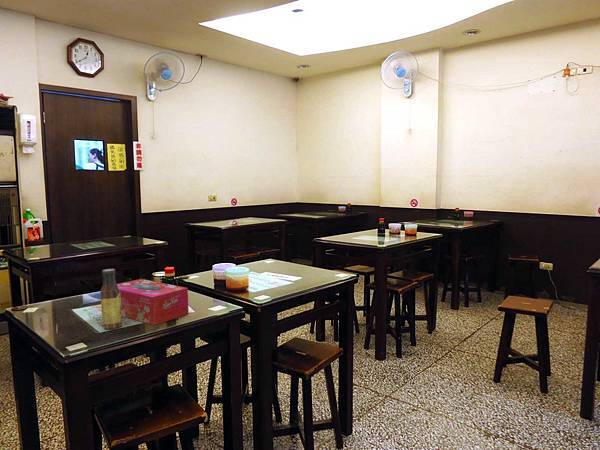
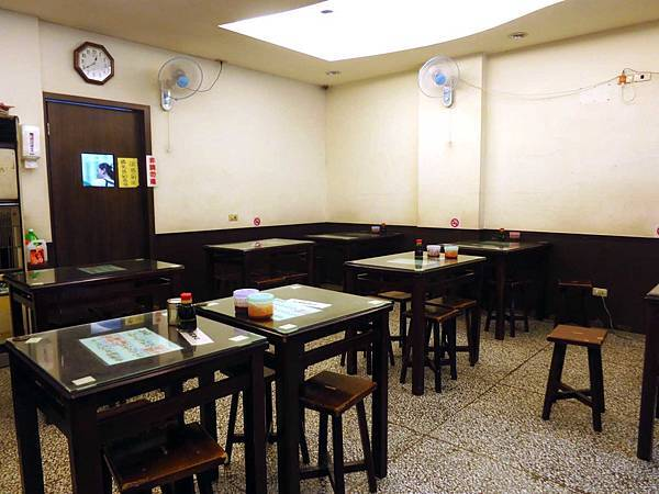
- tissue box (146, 300)
- sauce bottle (110, 298)
